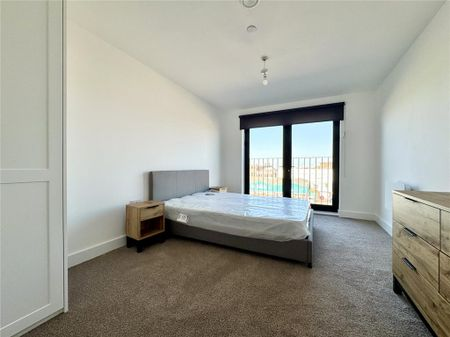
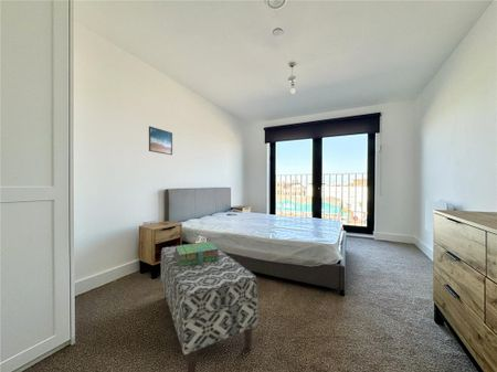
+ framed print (161, 141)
+ bench (200, 288)
+ stack of books (195, 252)
